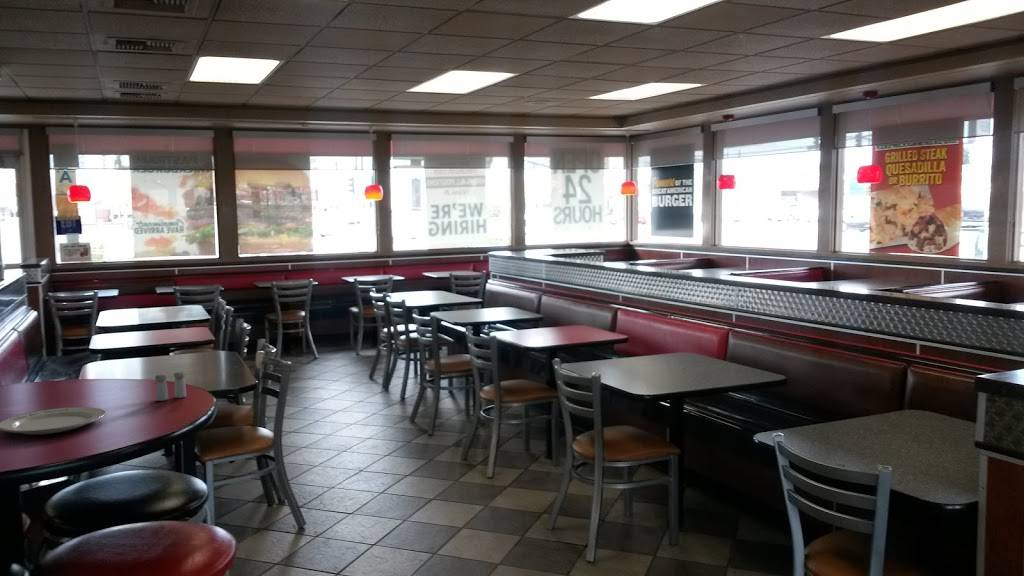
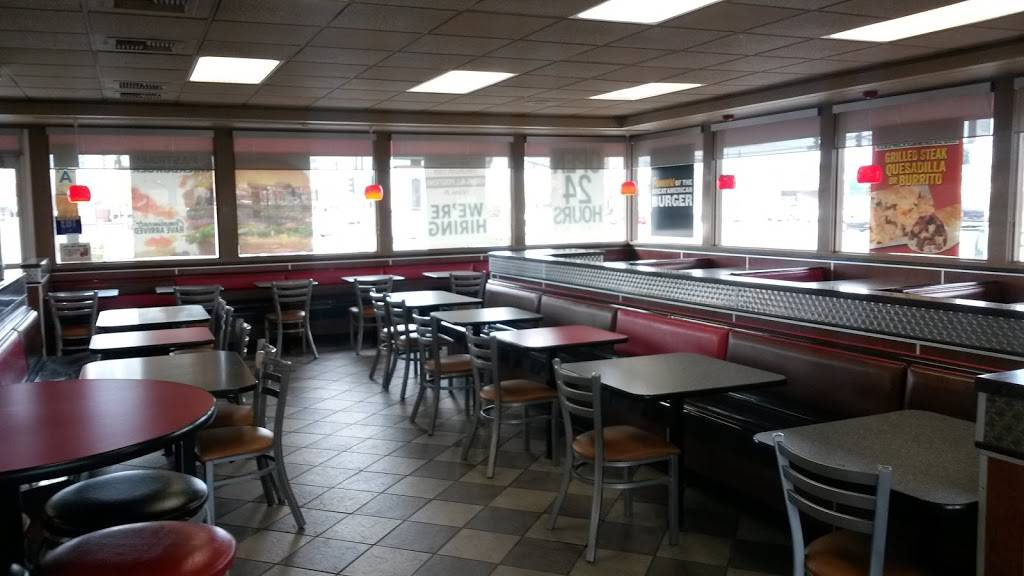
- salt and pepper shaker (174, 385)
- chinaware (53, 421)
